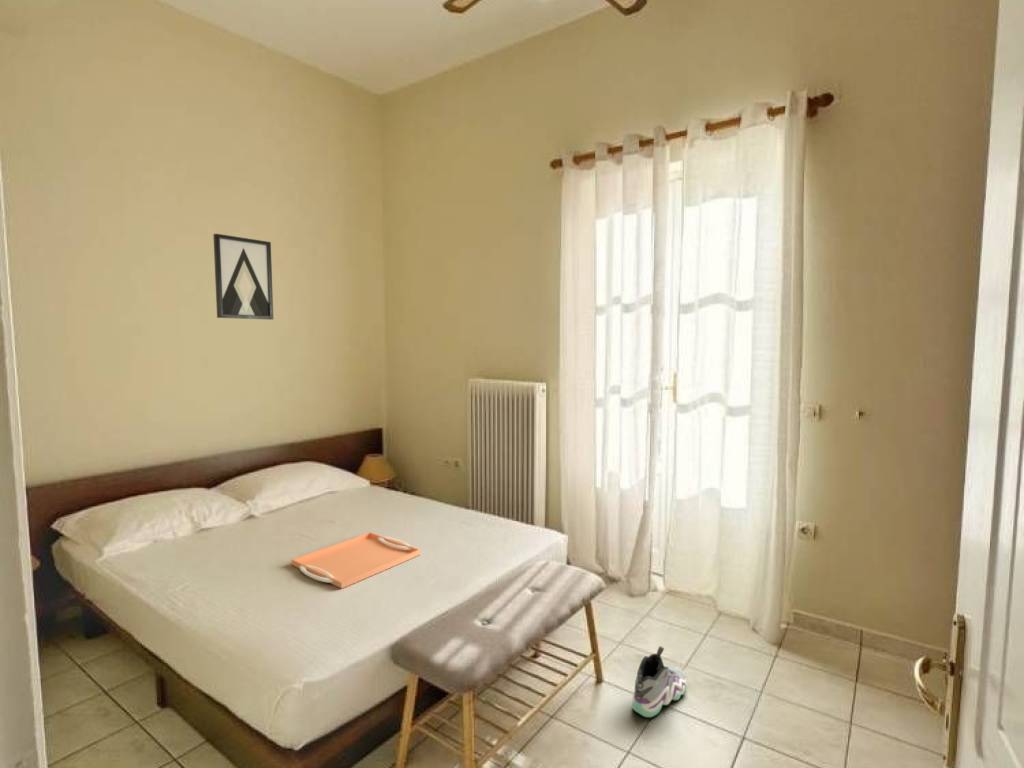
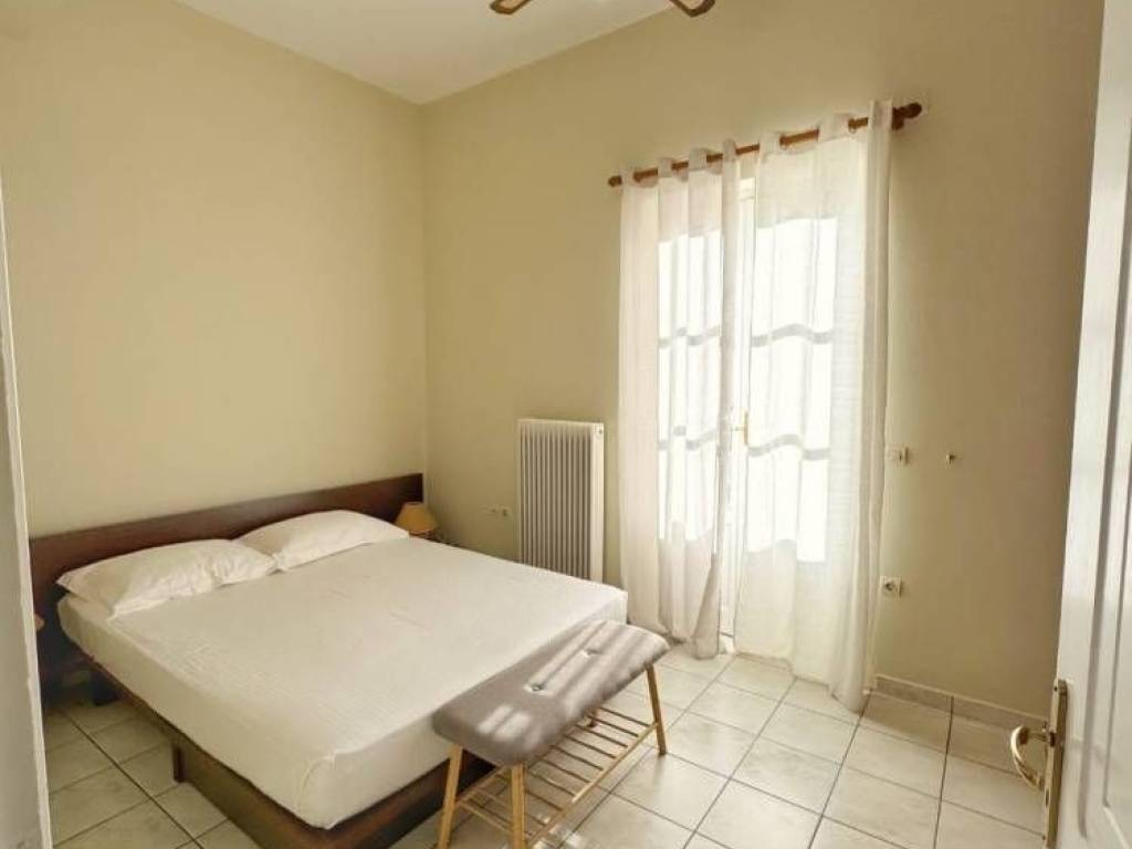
- sneaker (662, 671)
- wall art (244, 278)
- serving tray (357, 557)
